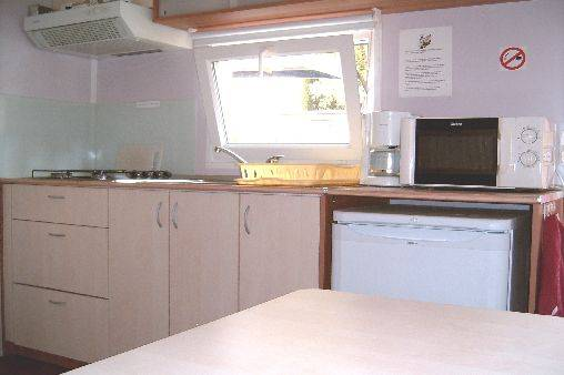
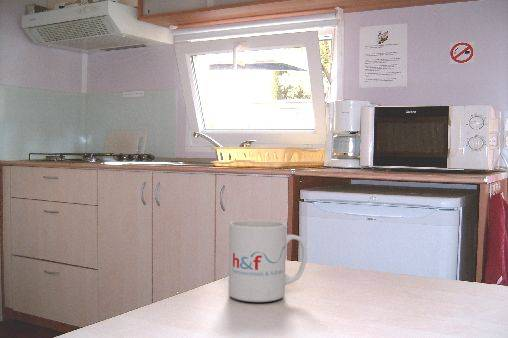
+ mug (268, 259)
